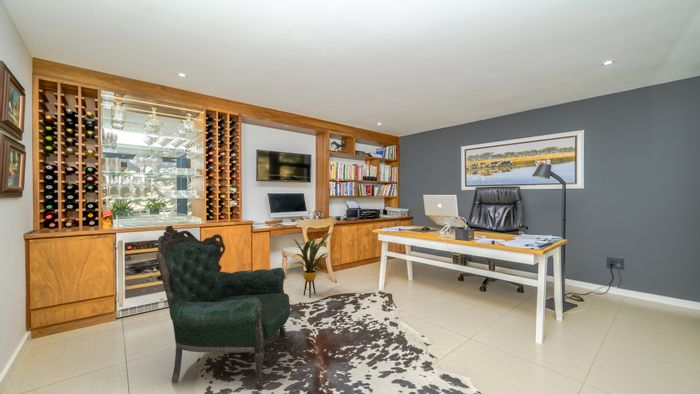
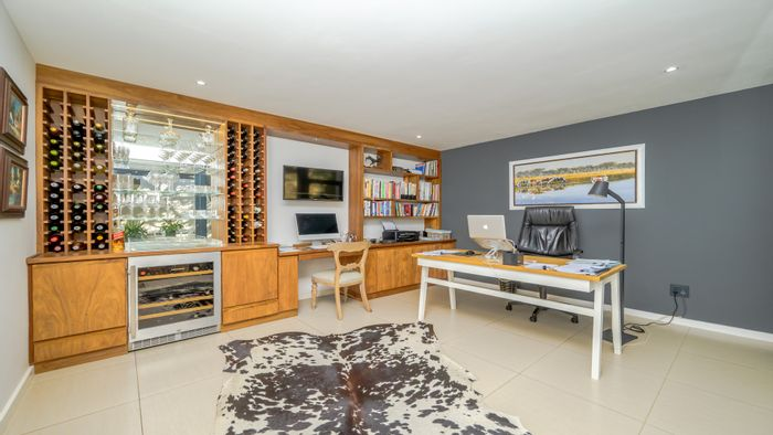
- house plant (313, 264)
- armchair (228, 292)
